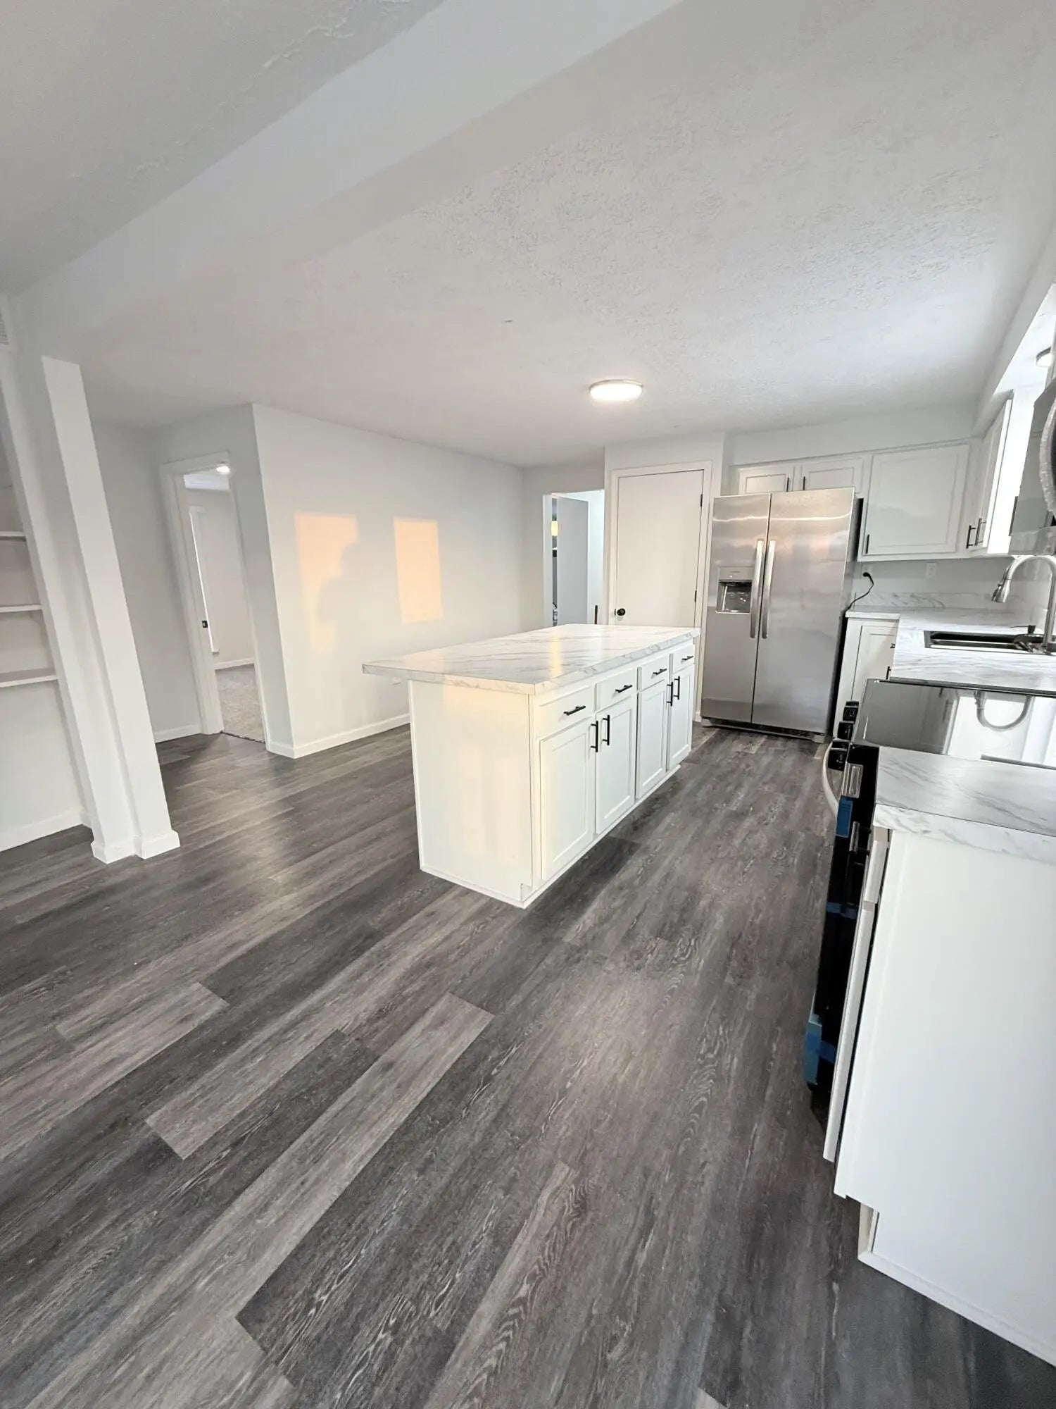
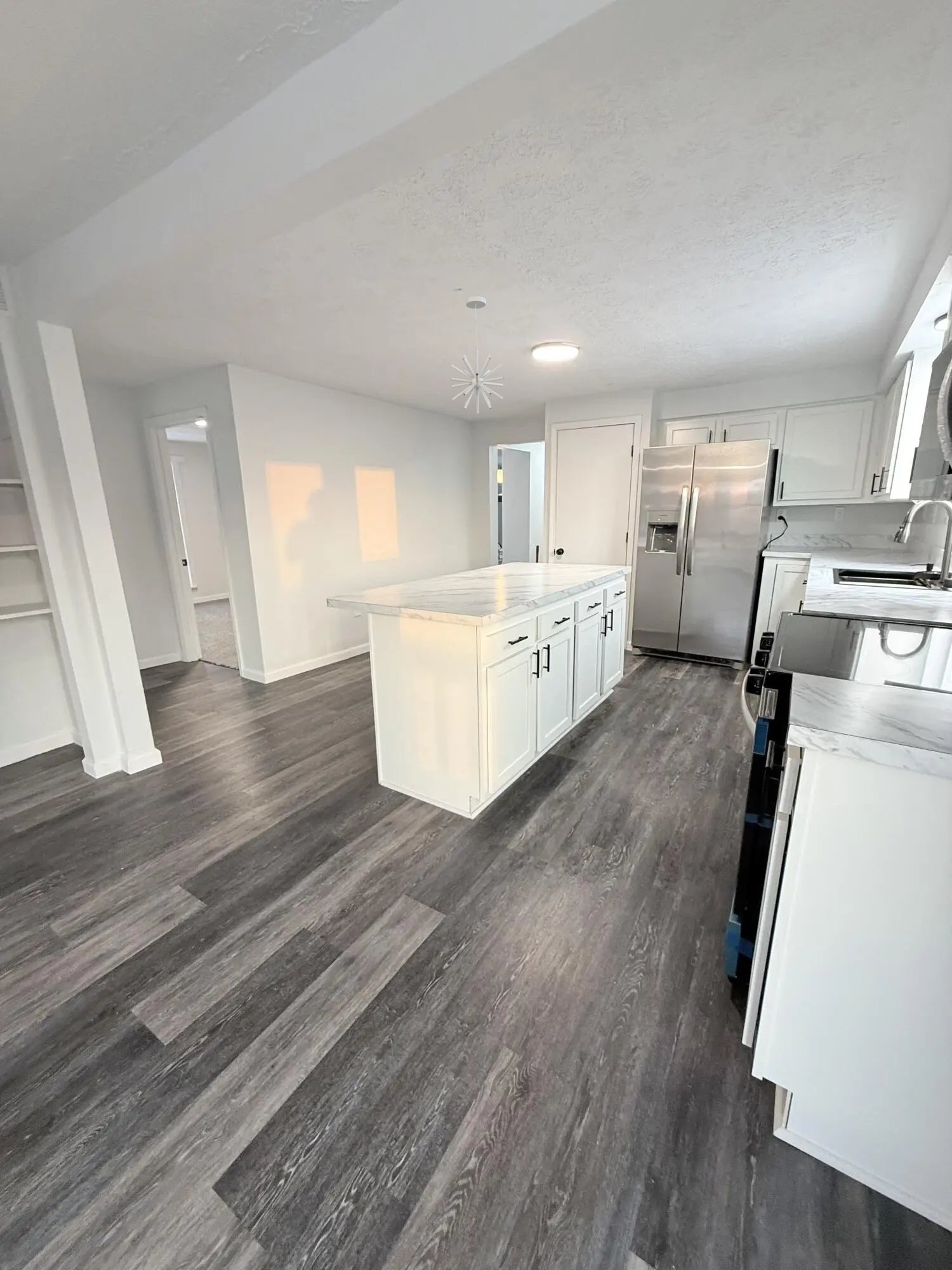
+ pendant light (477, 357)
